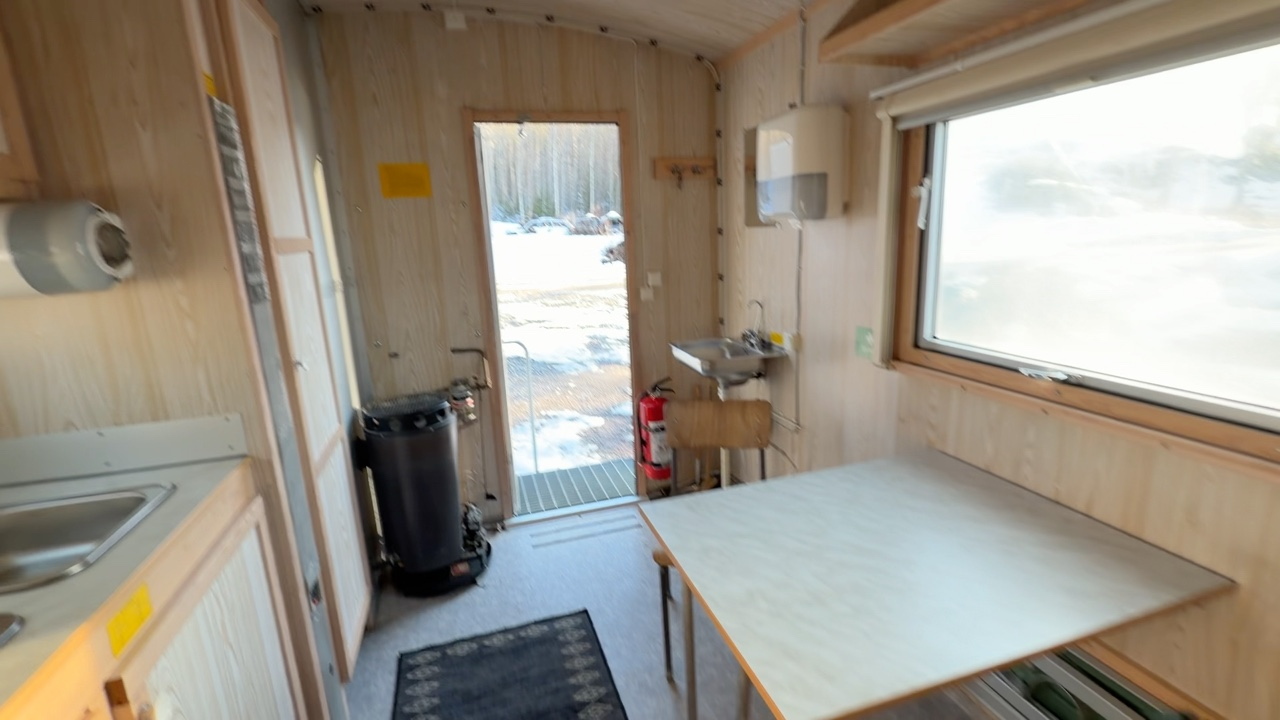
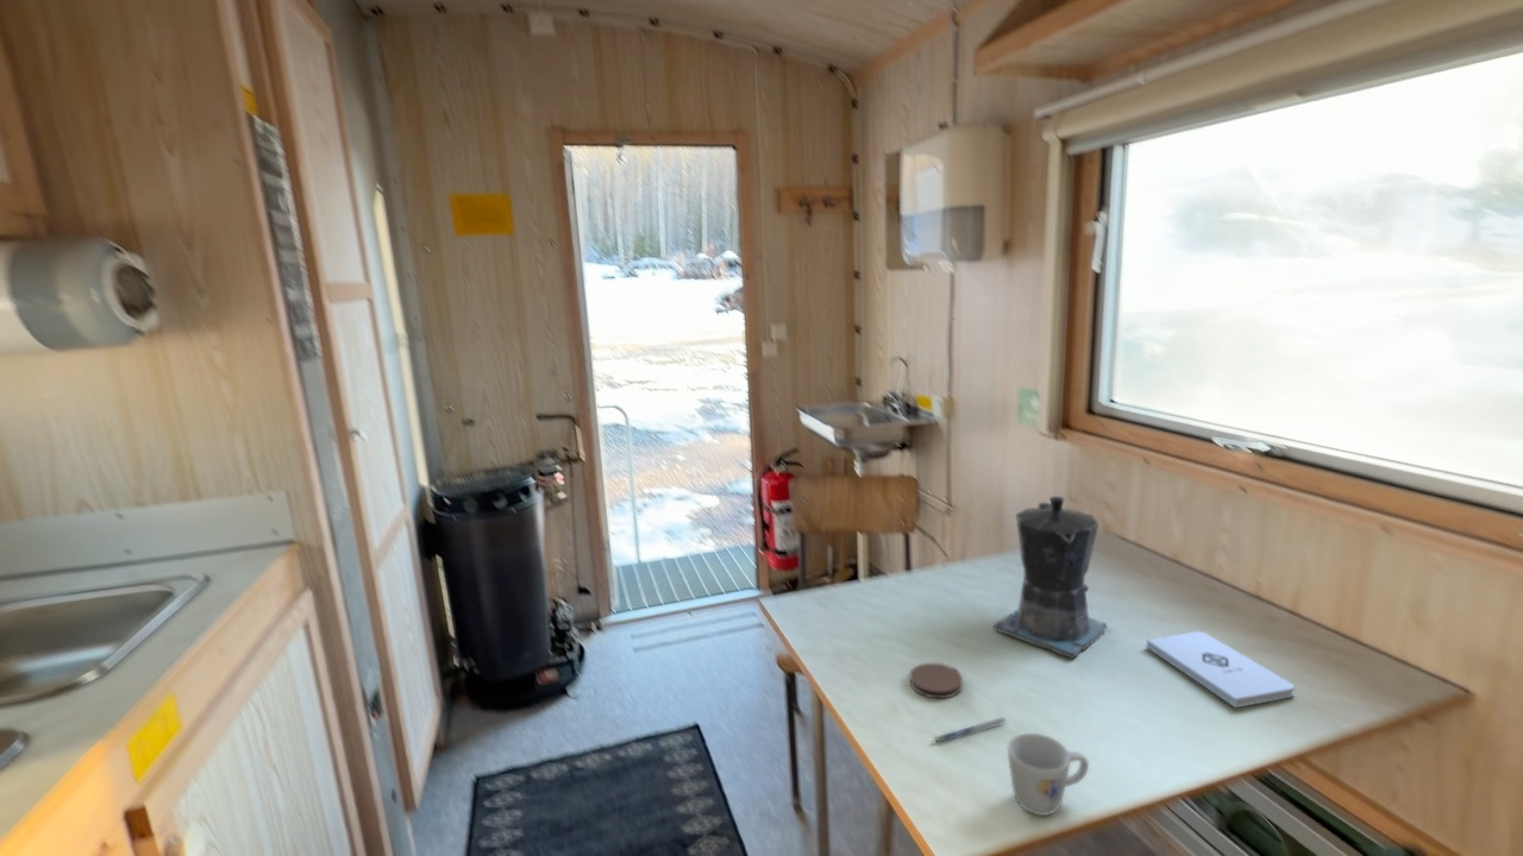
+ coaster (935, 679)
+ pen (971, 729)
+ mug (1048, 775)
+ coffee maker (1053, 564)
+ notepad (1216, 666)
